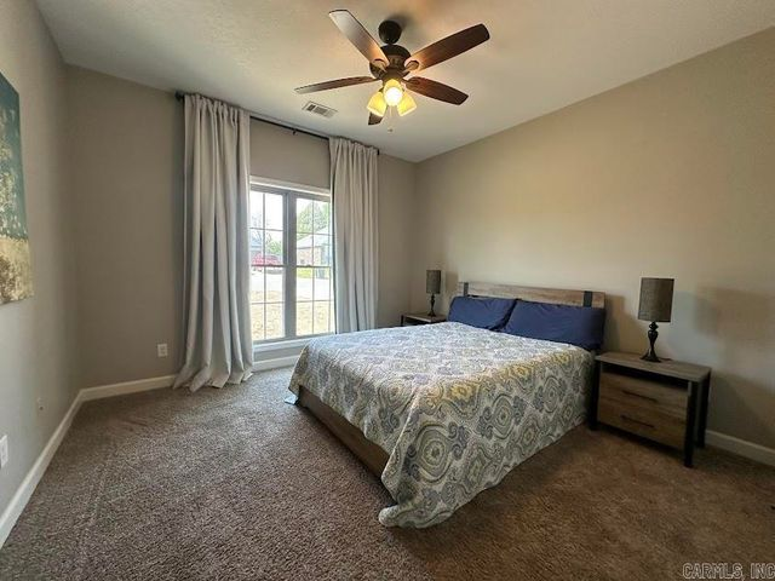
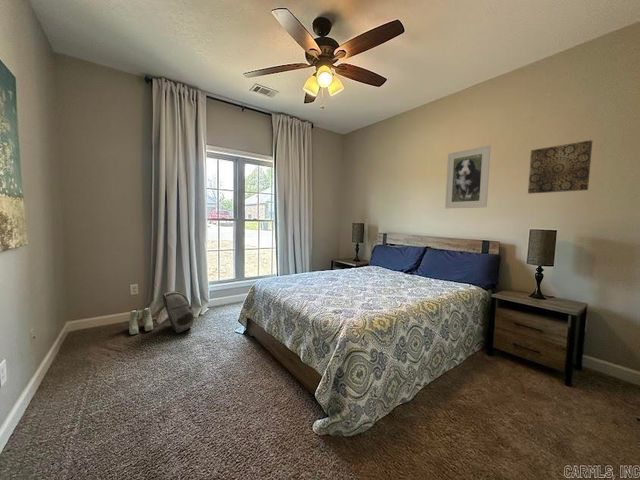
+ backpack (179, 310)
+ boots (142, 317)
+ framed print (466, 179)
+ wall art (557, 169)
